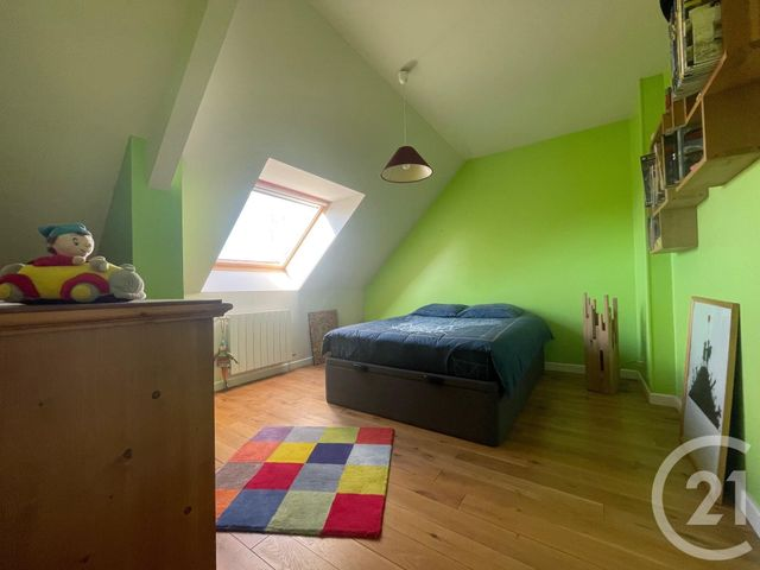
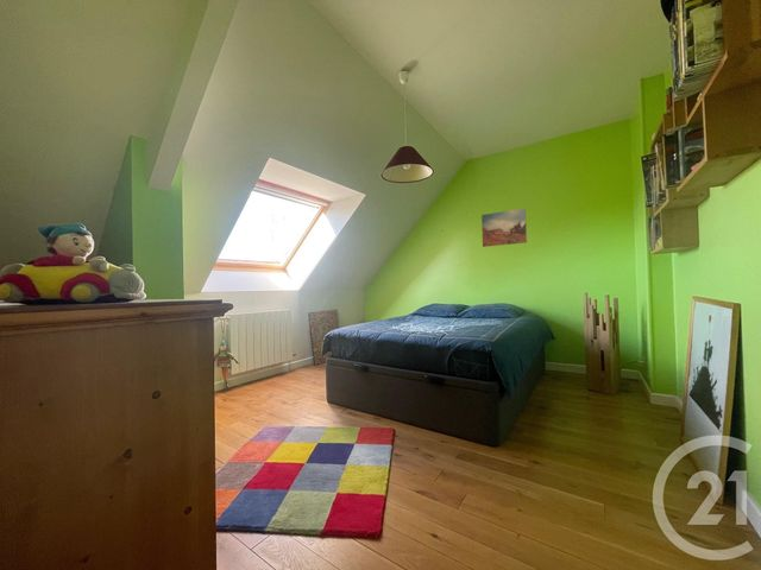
+ wall art (503, 228)
